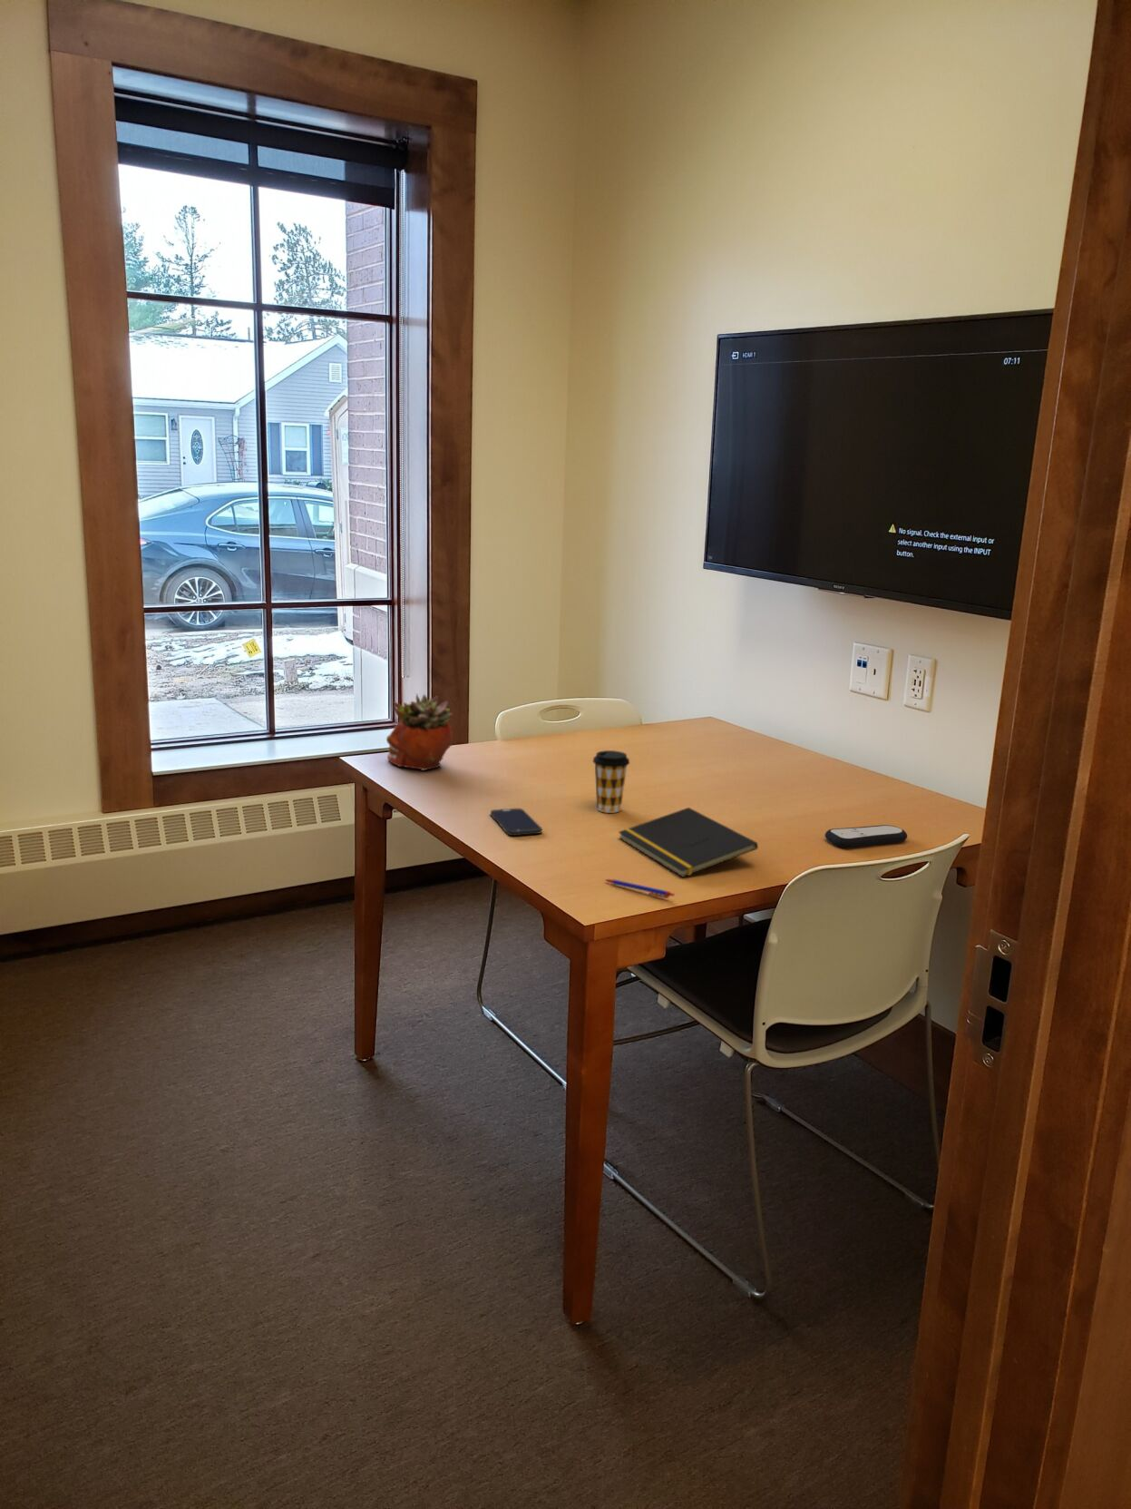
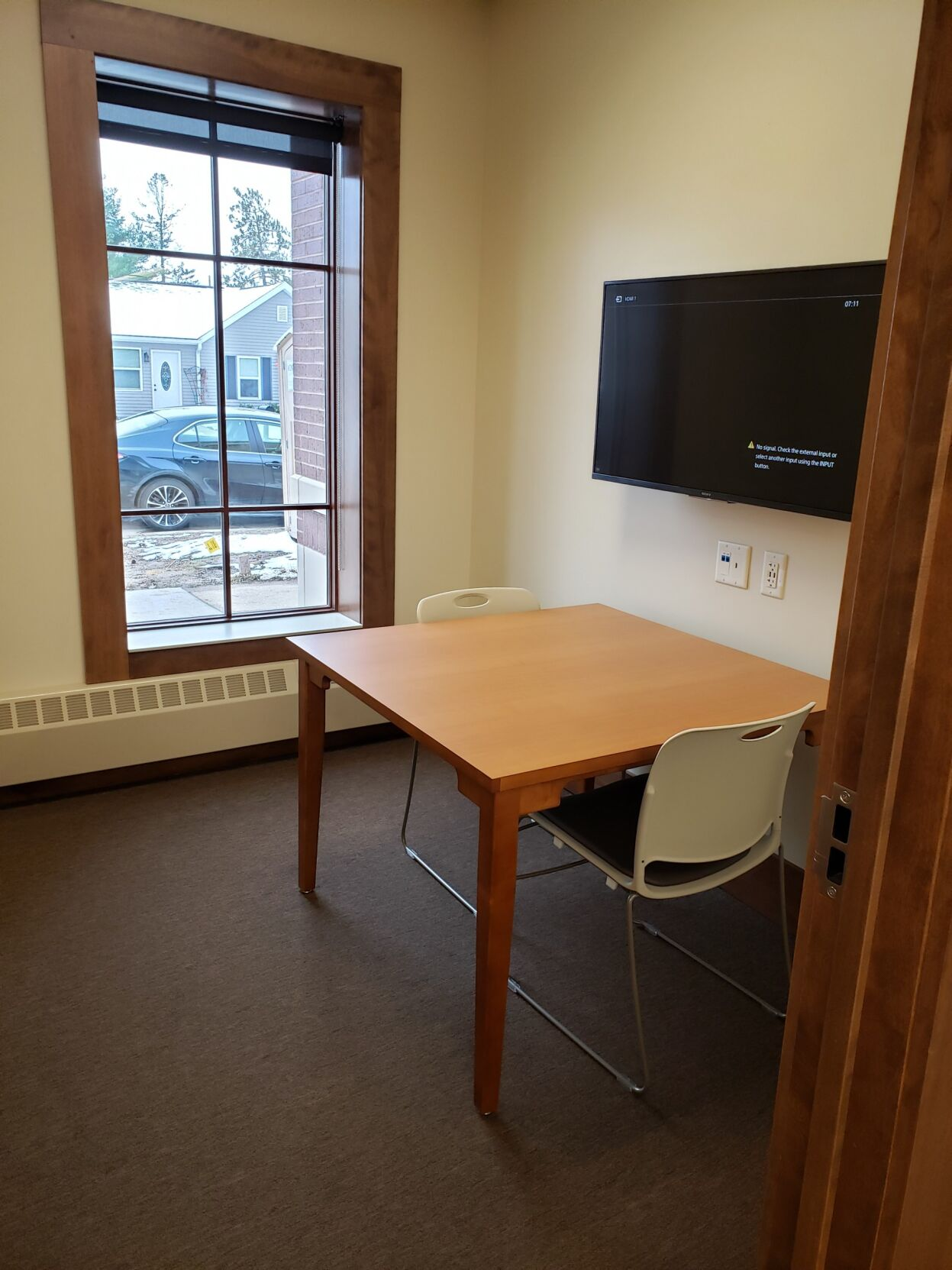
- notepad (685, 839)
- pen (638, 886)
- smartphone (516, 820)
- coffee cup (609, 782)
- succulent planter (416, 728)
- remote control (867, 835)
